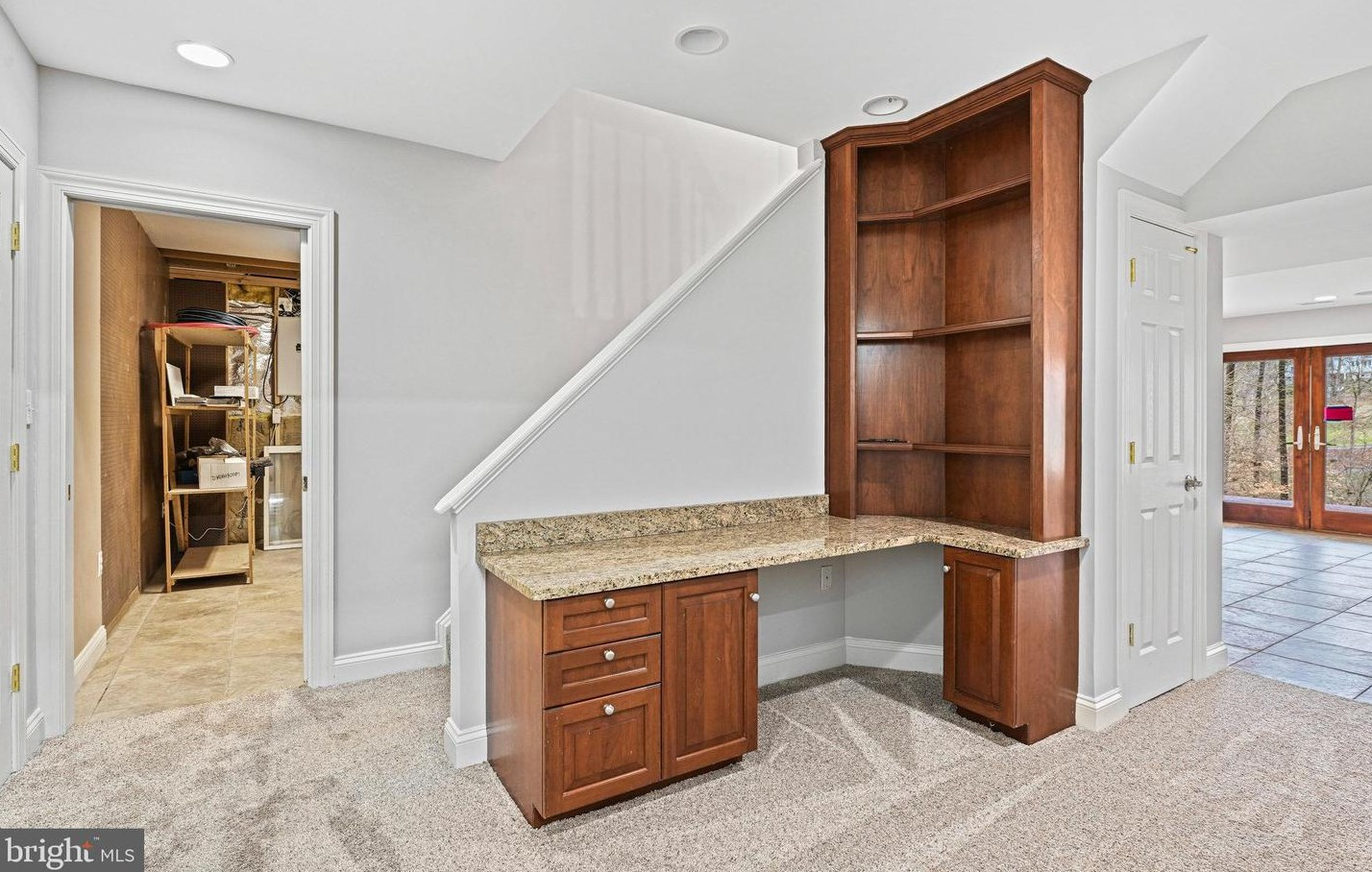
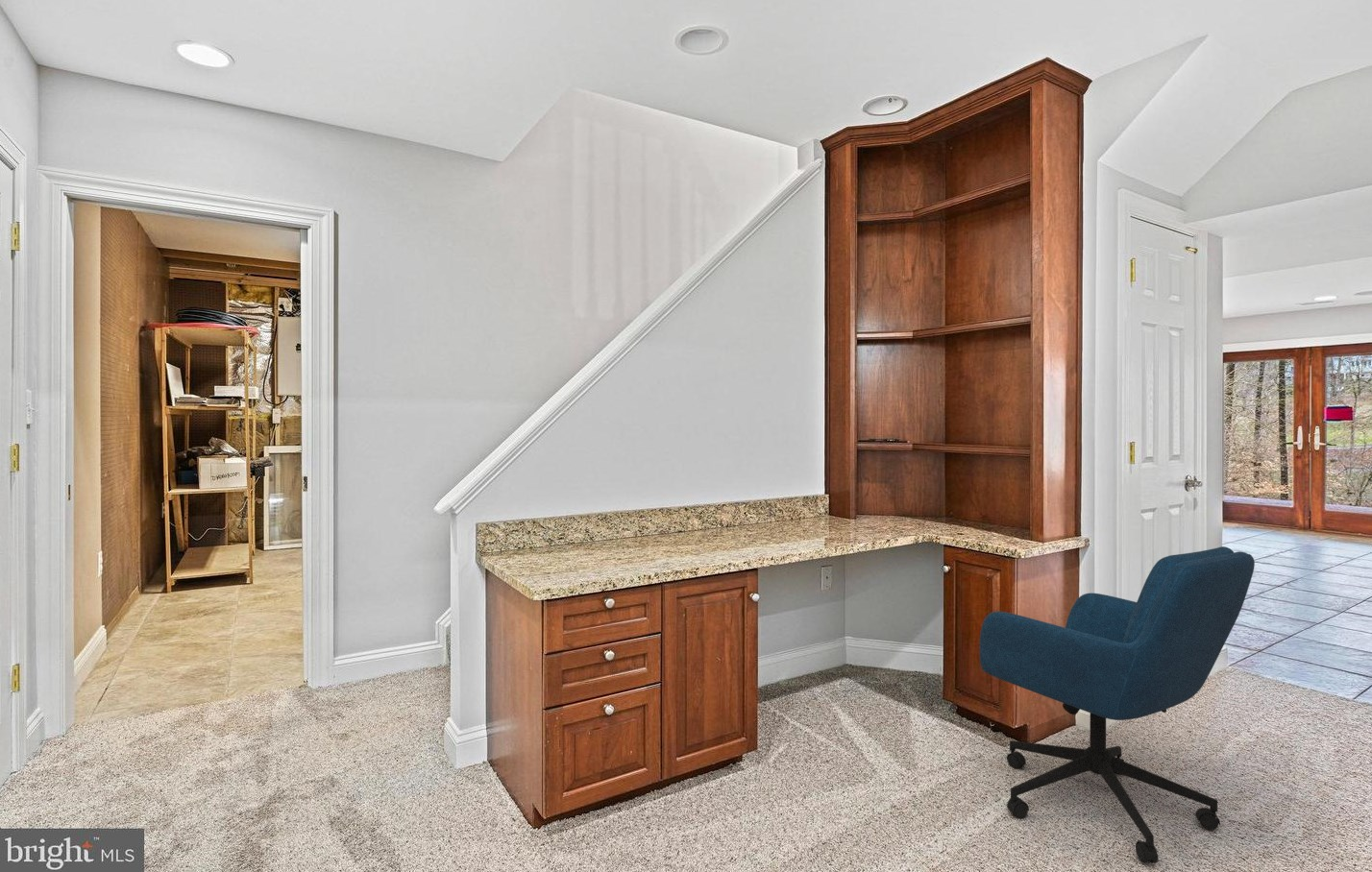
+ office chair (1105, 673)
